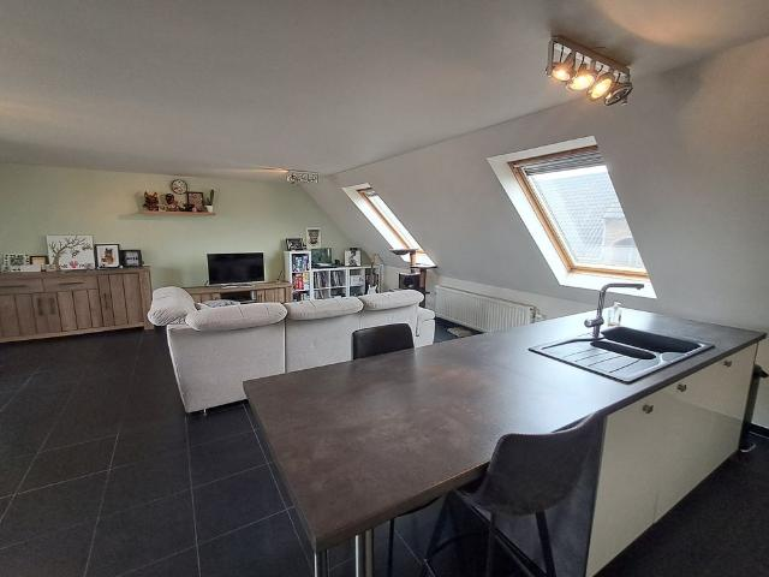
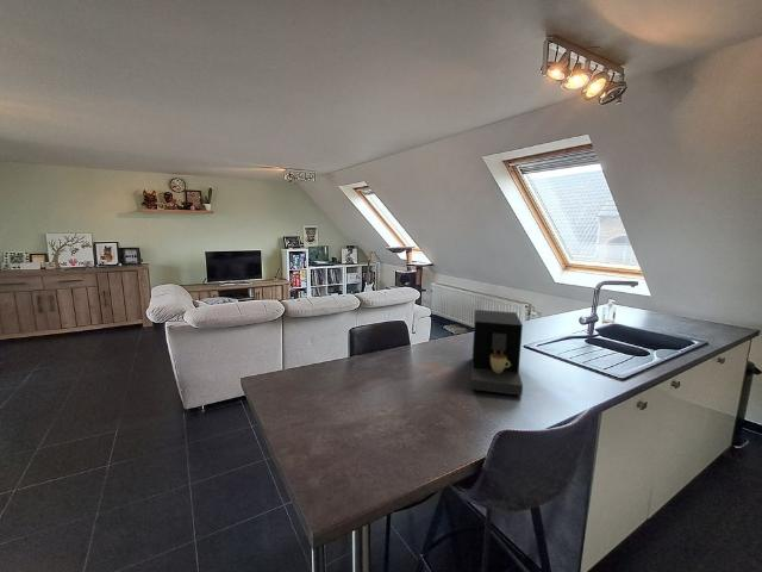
+ coffee maker (495, 348)
